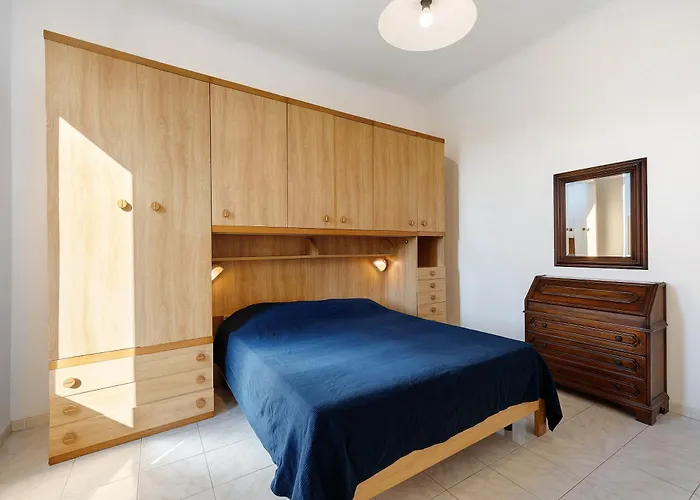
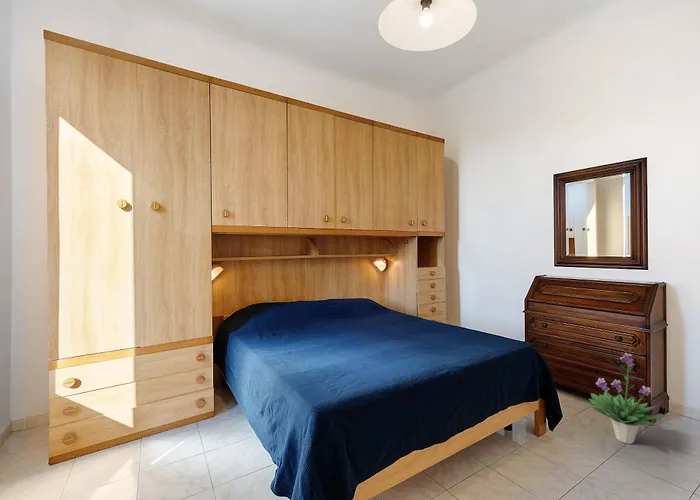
+ potted plant (622, 398)
